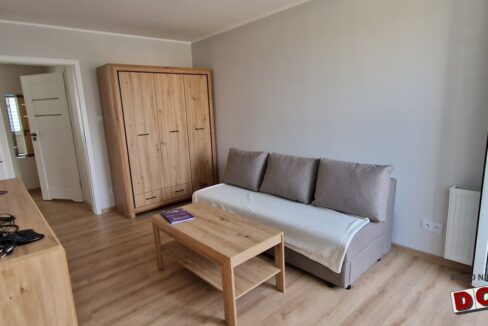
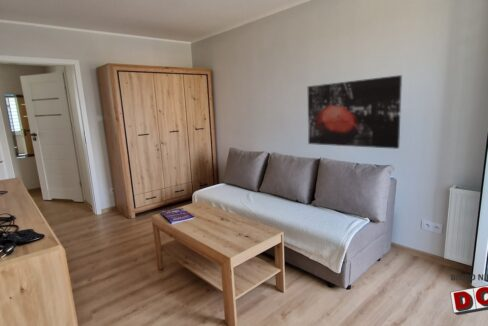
+ wall art (348, 114)
